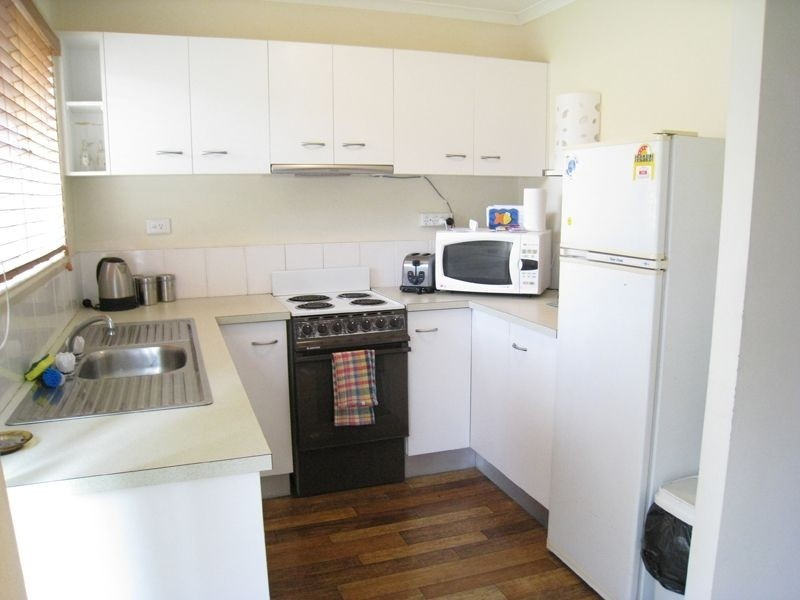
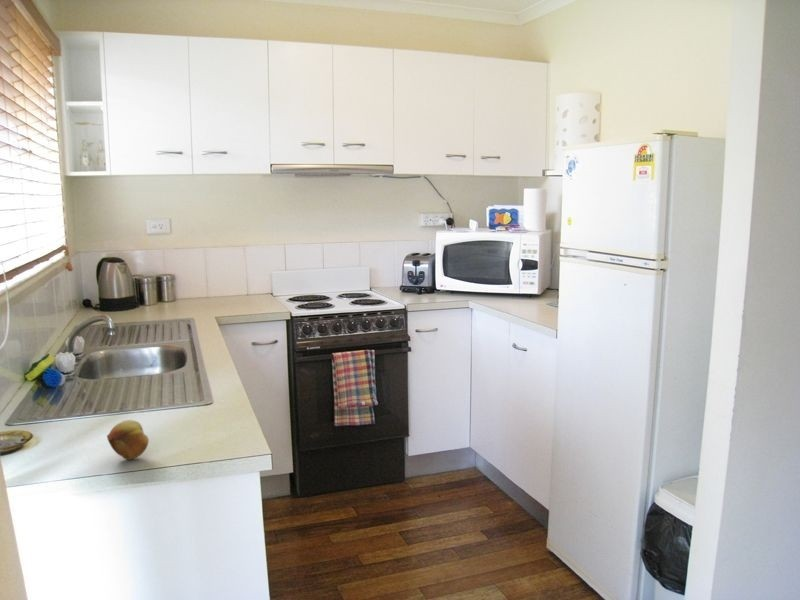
+ fruit (128, 439)
